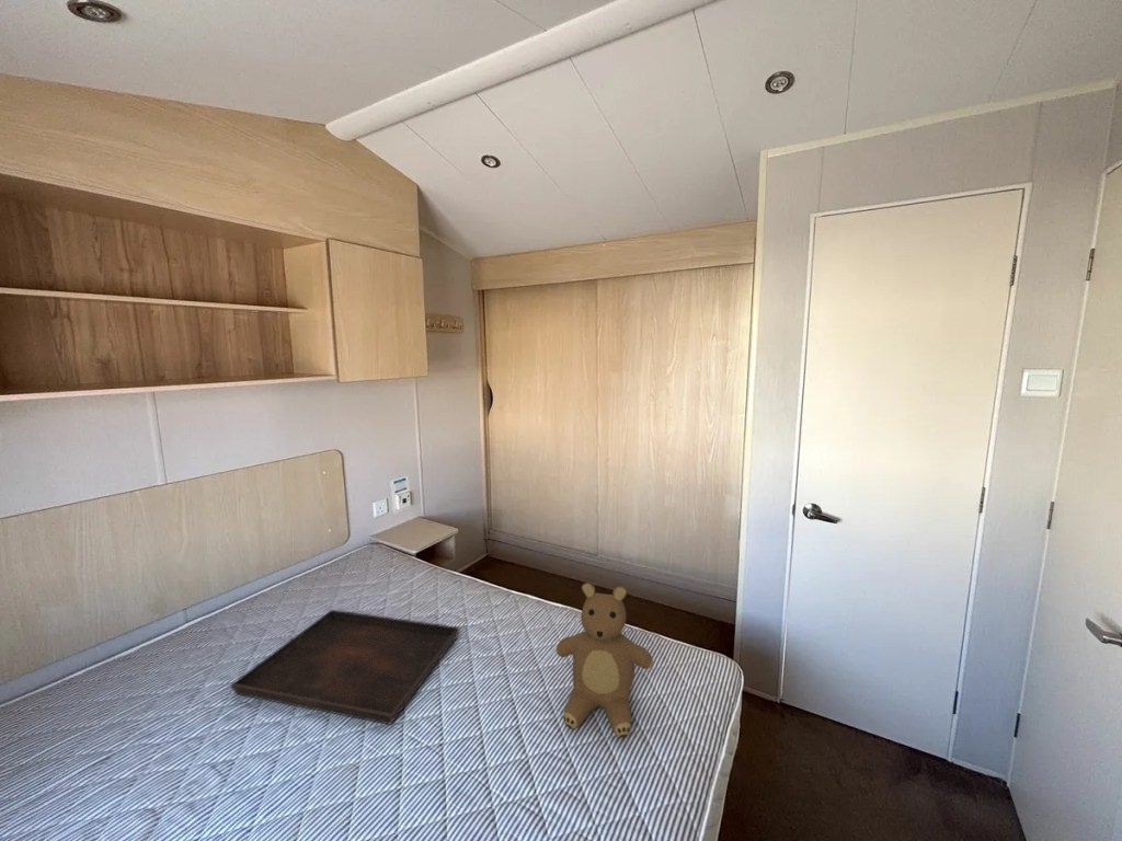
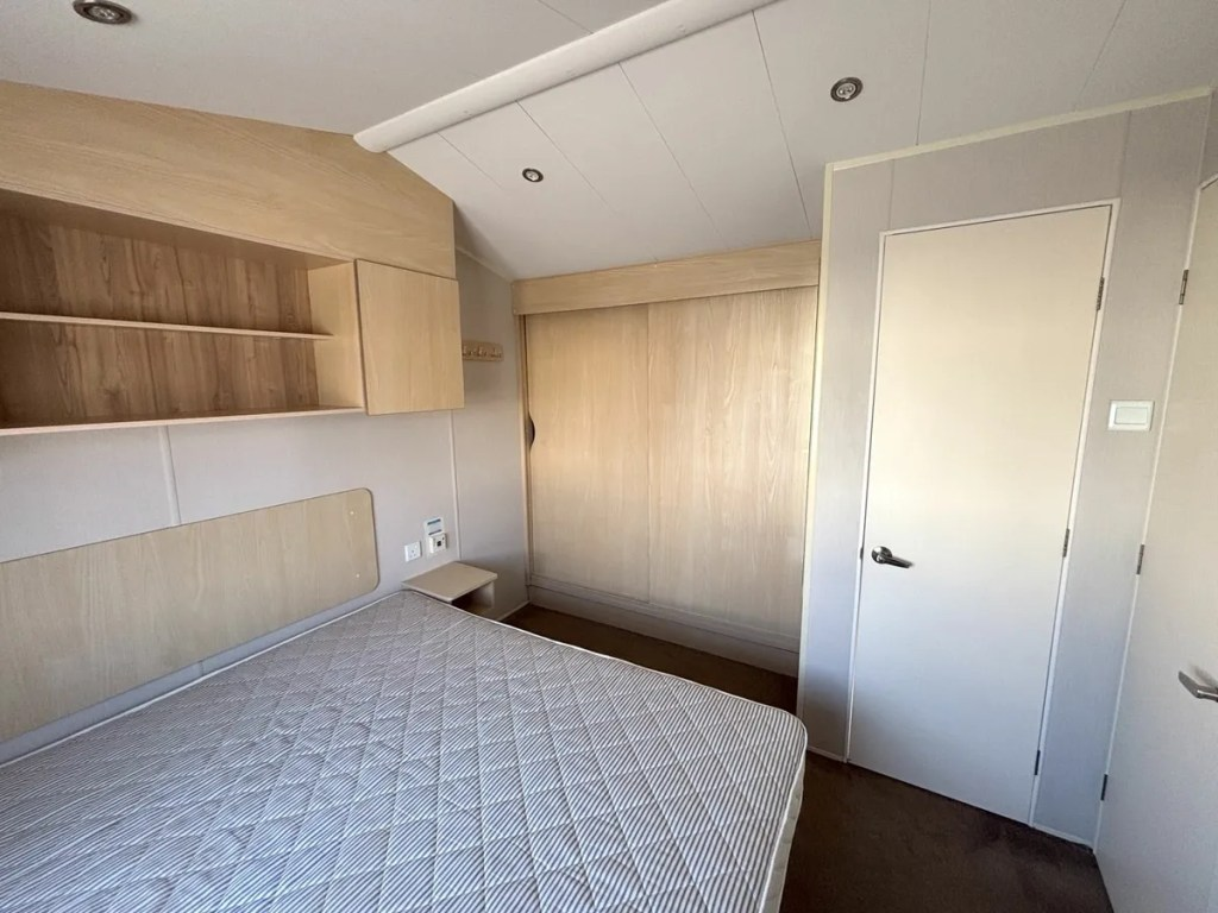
- teddy bear (600, 650)
- serving tray (356, 657)
